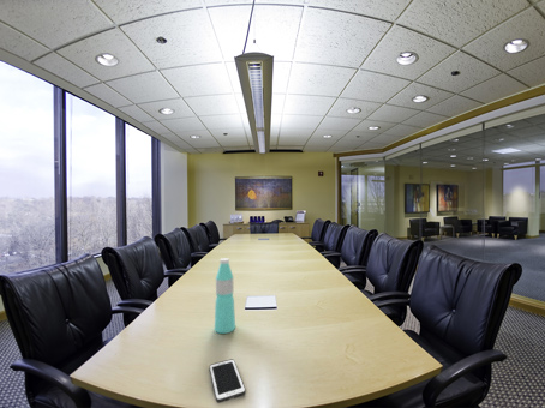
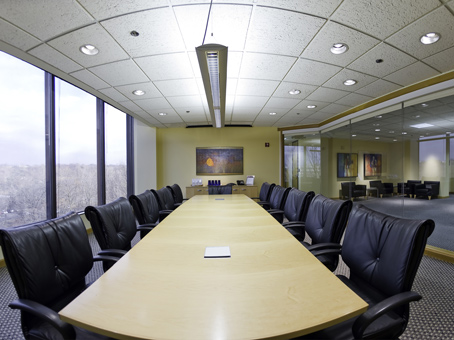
- cell phone (226, 378)
- water bottle (224, 293)
